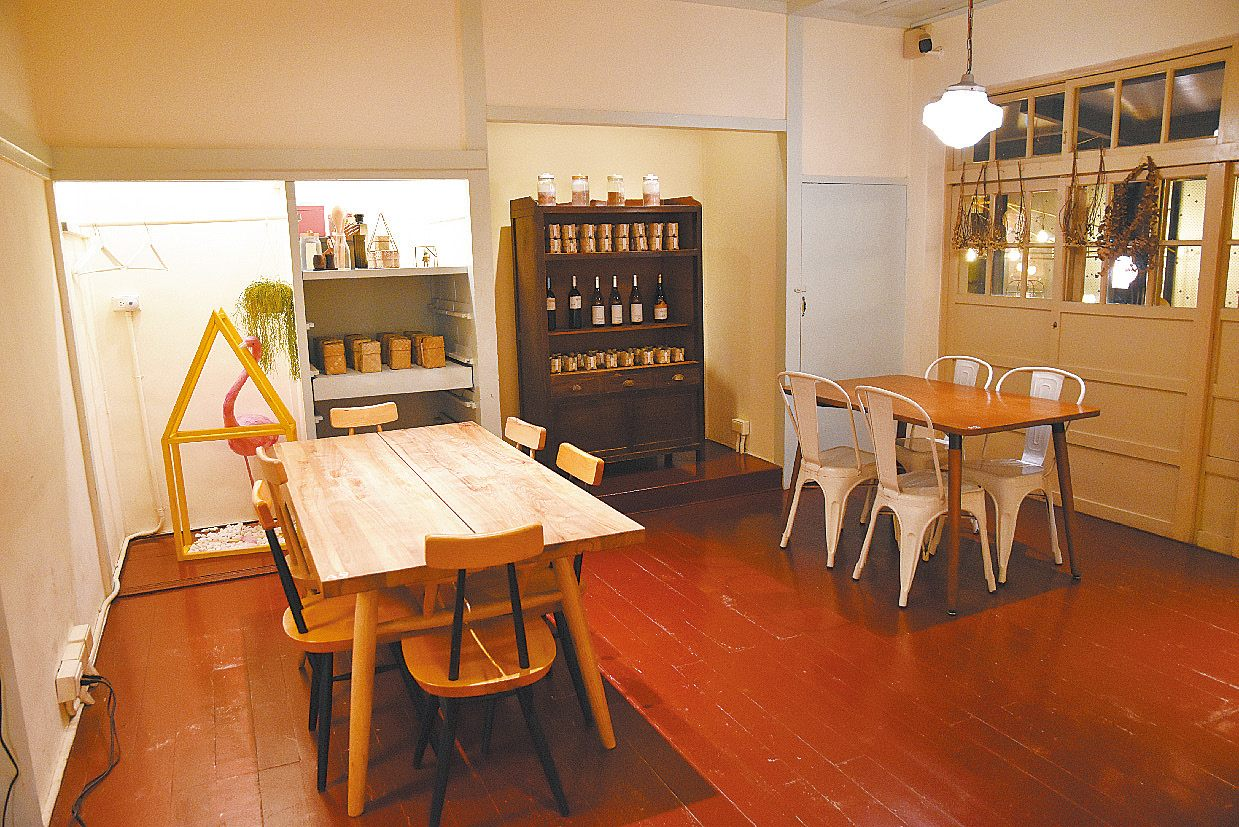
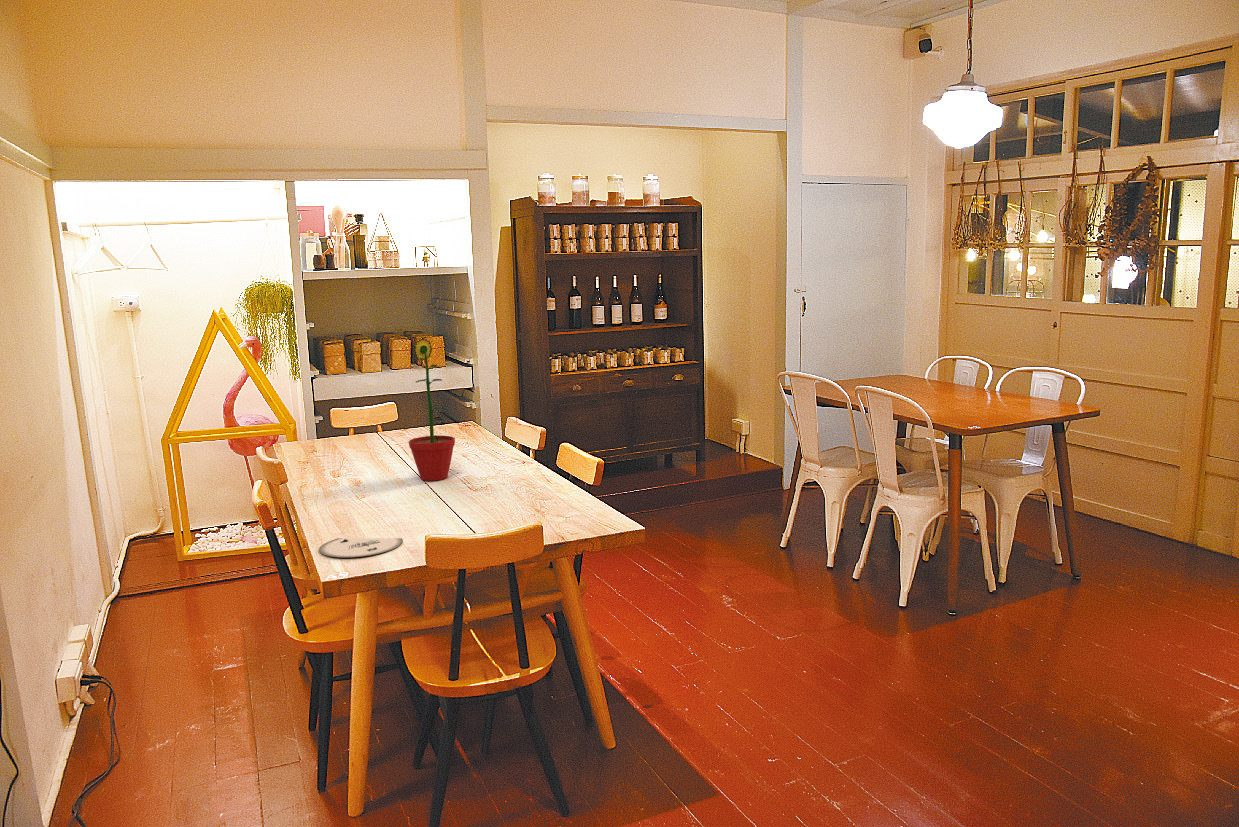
+ potted plant (429, 409)
+ plate (361, 543)
